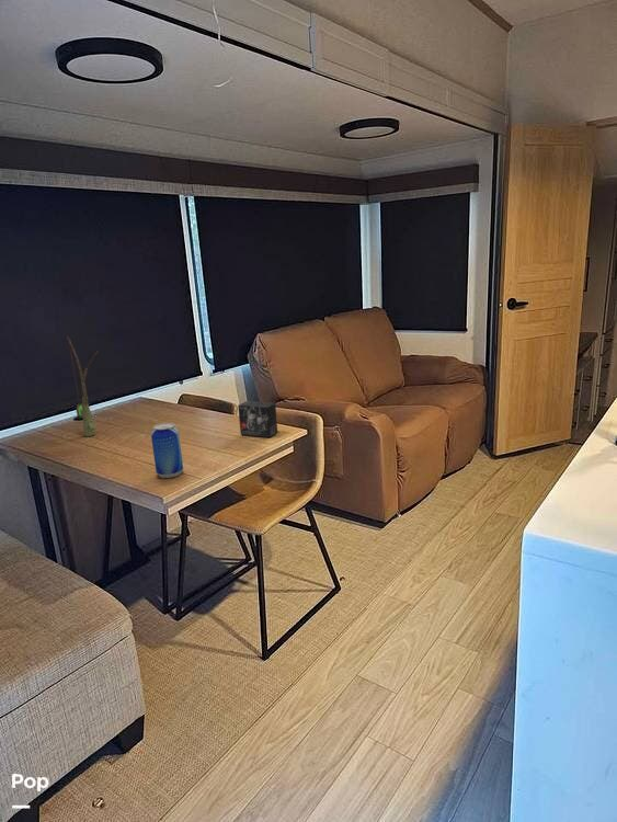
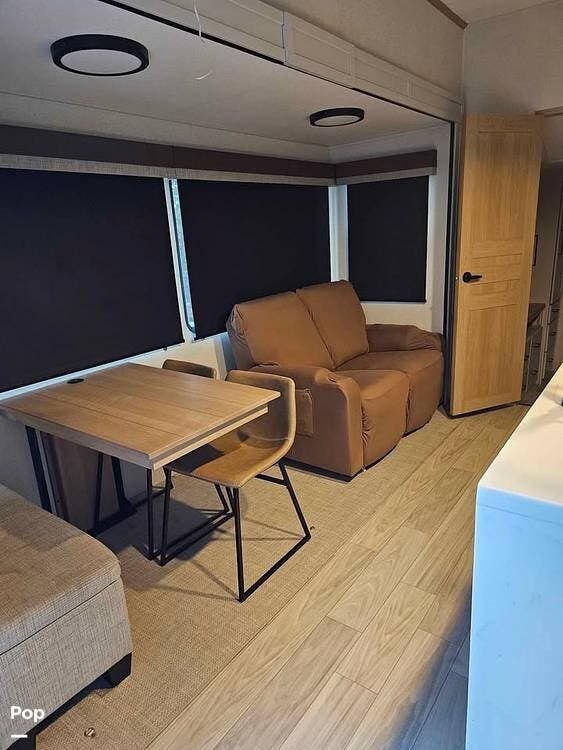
- beer can (167, 449)
- plant (84, 387)
- small box (258, 419)
